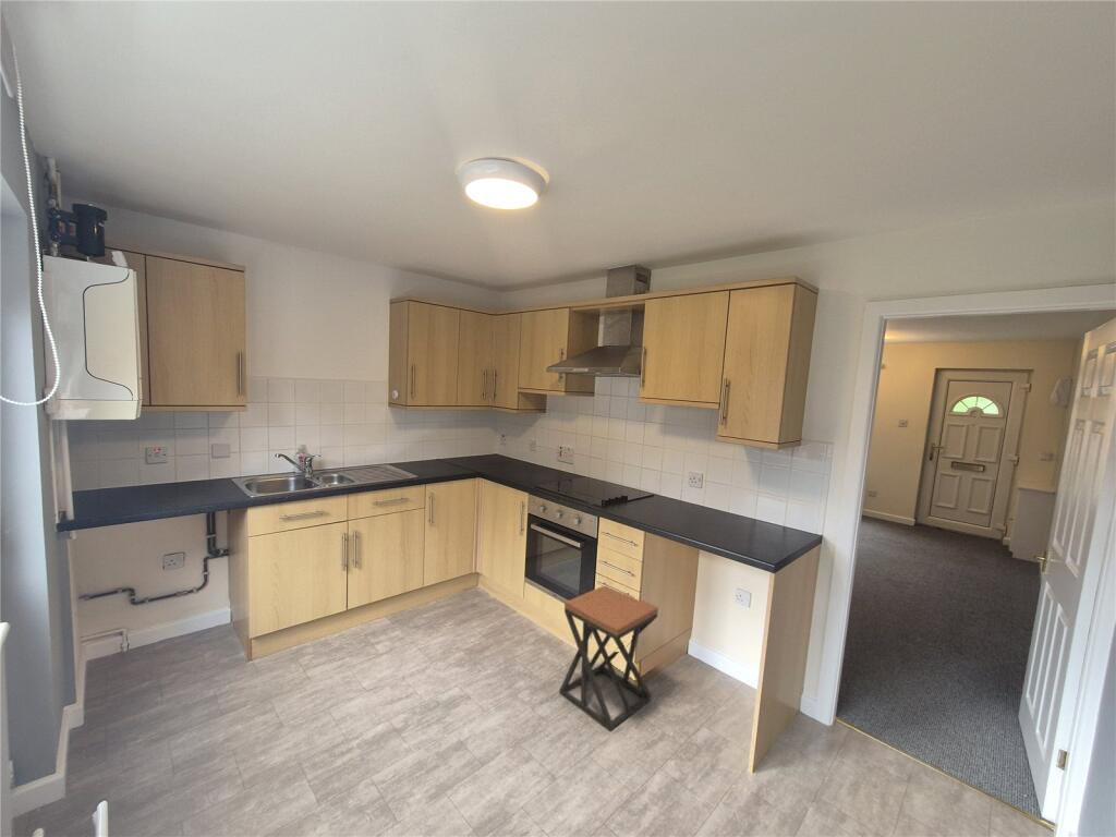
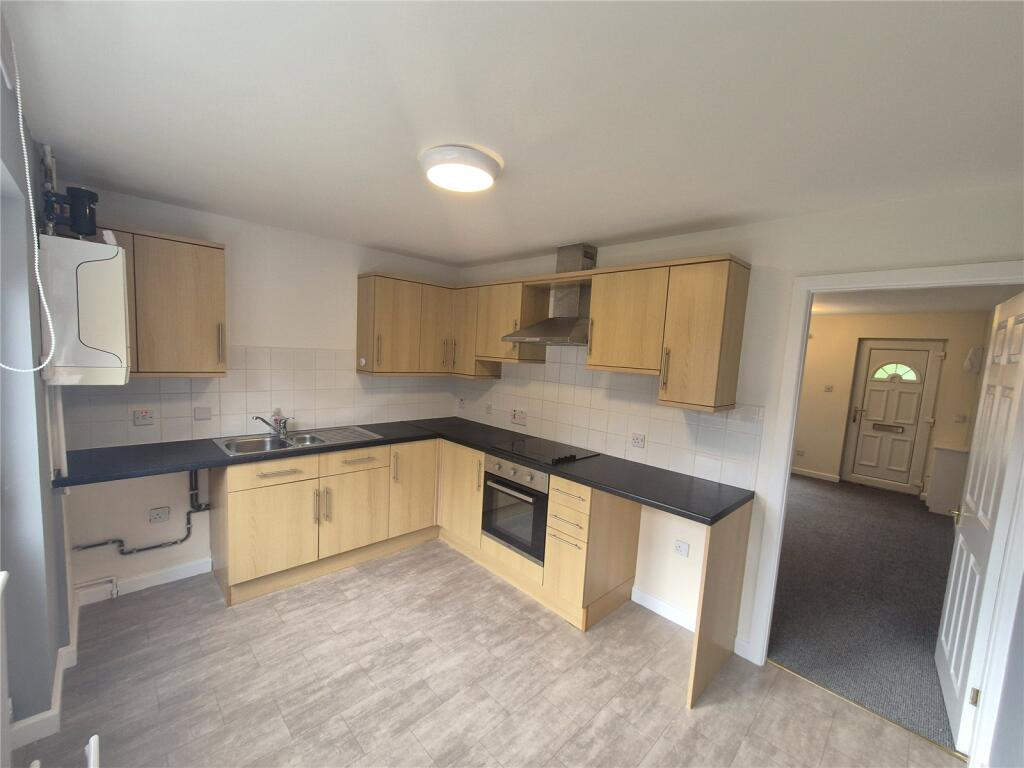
- stool (606, 652)
